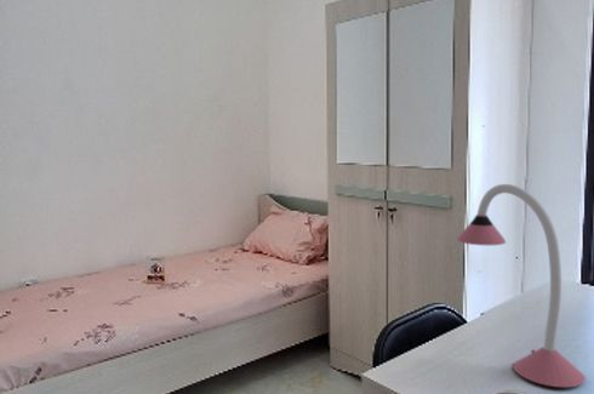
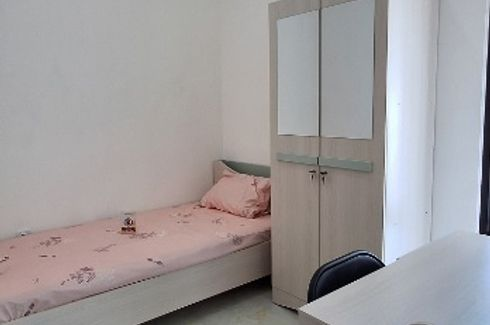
- desk lamp (504, 242)
